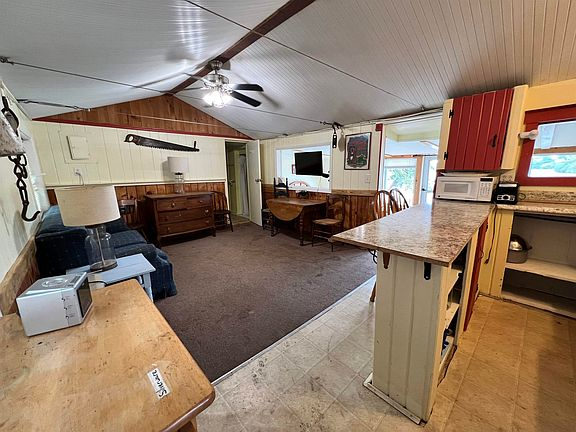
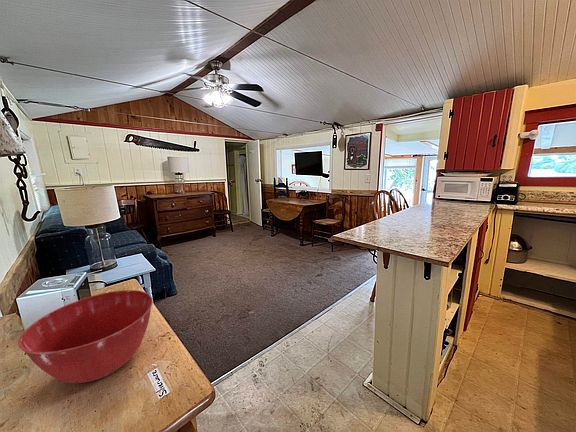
+ mixing bowl (99, 338)
